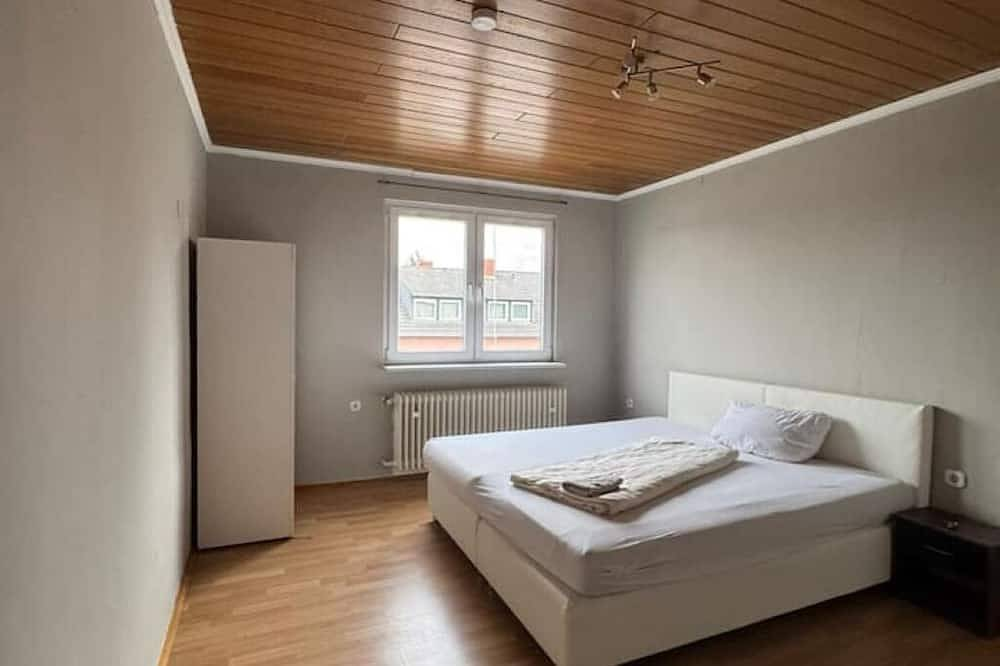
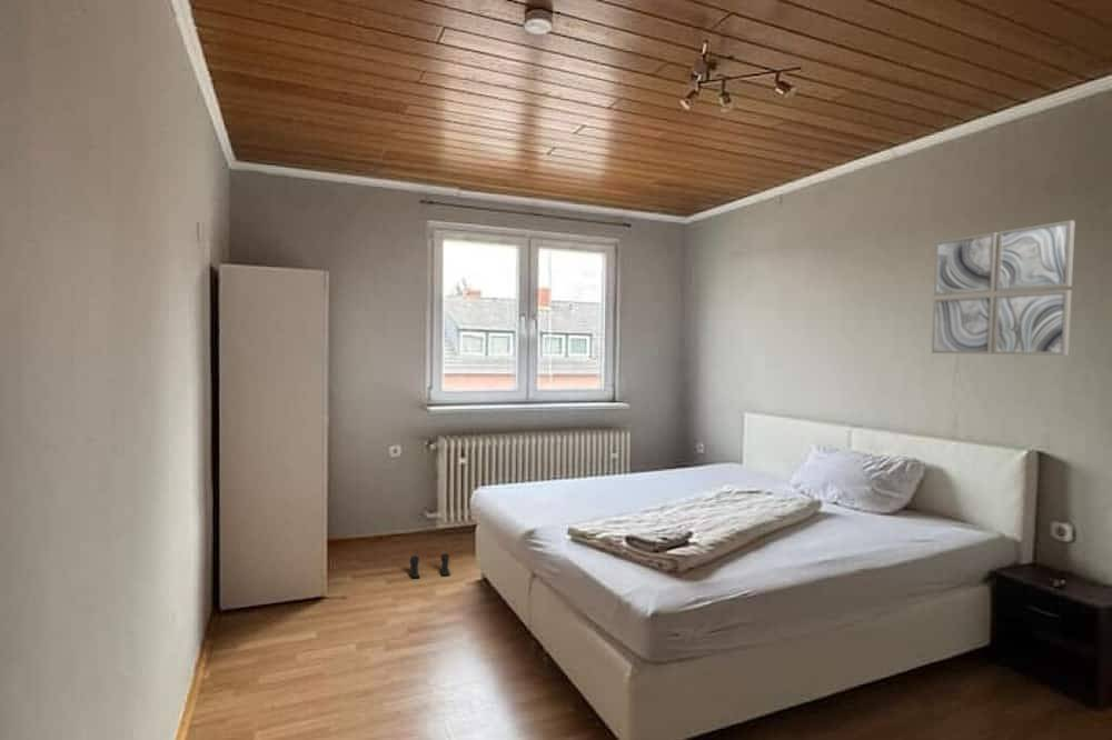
+ wall art (996, 294)
+ boots (418, 560)
